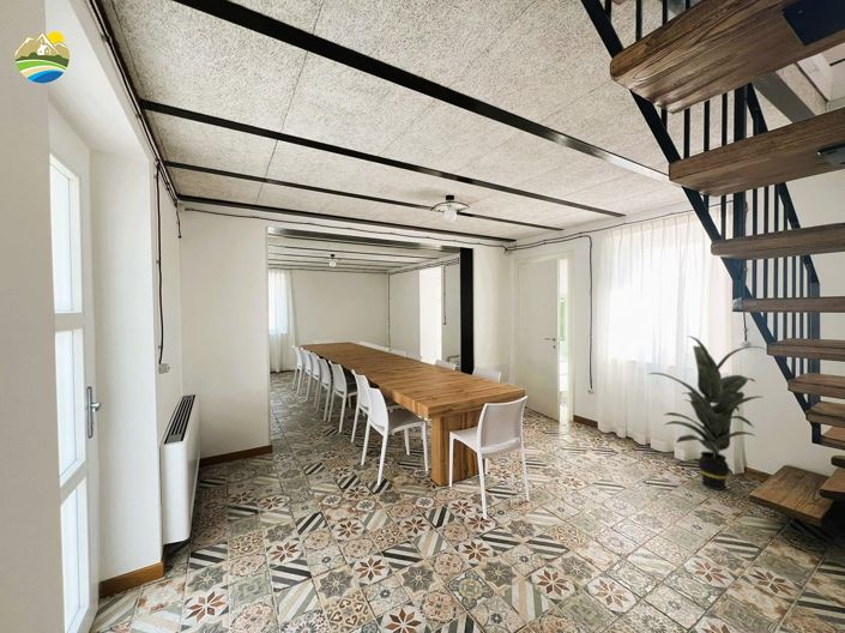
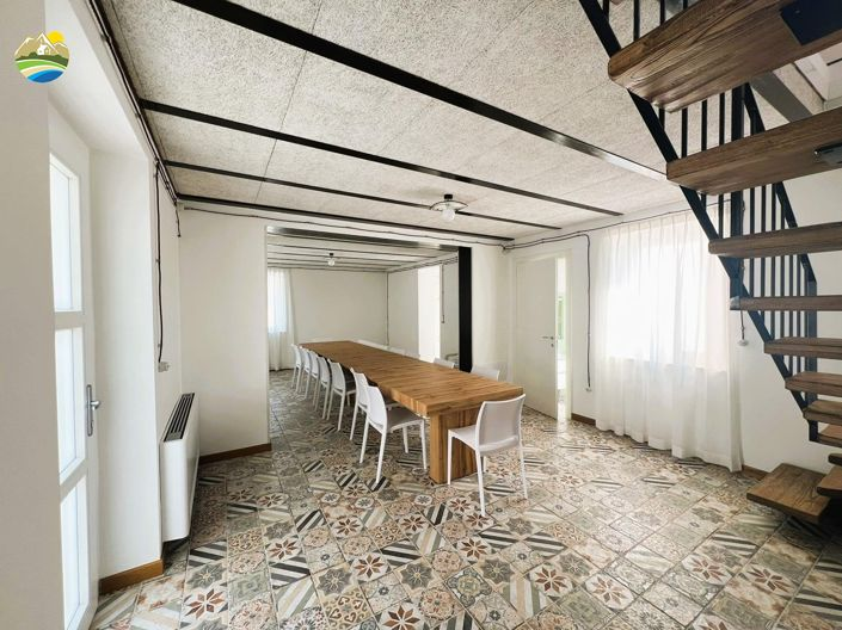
- indoor plant (707, 409)
